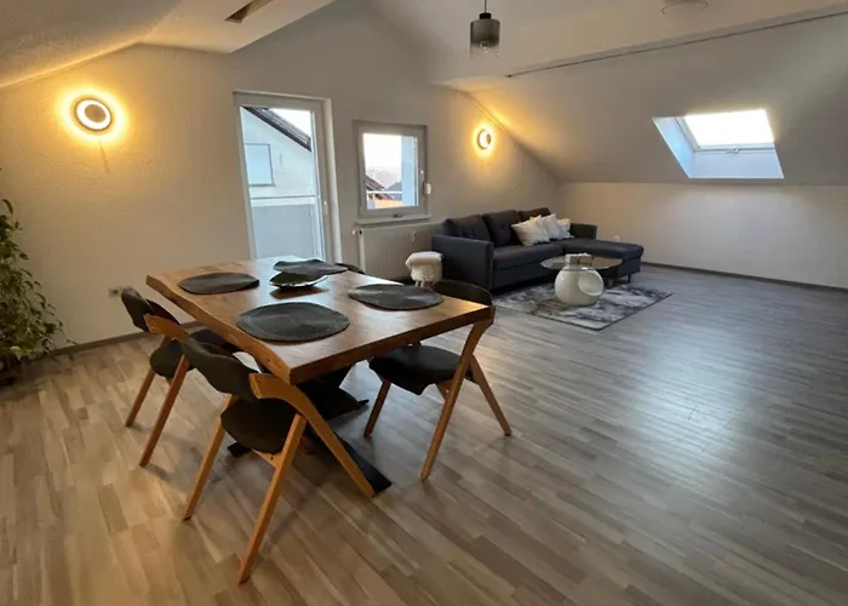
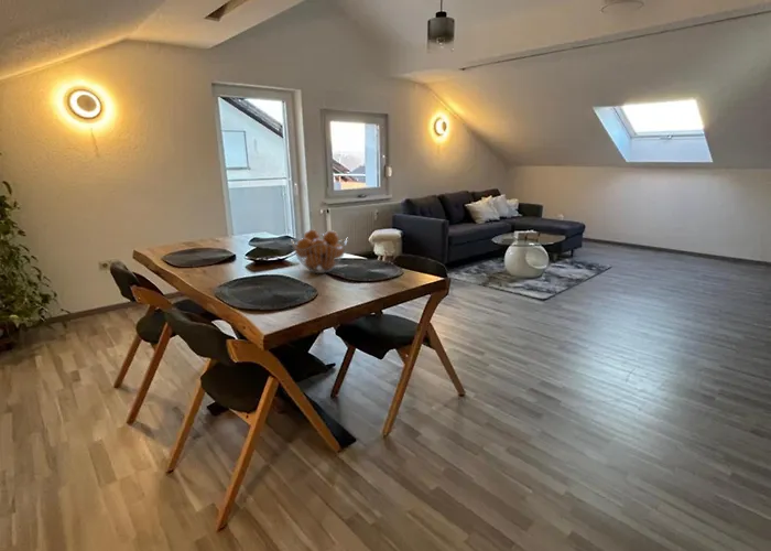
+ fruit basket (319, 250)
